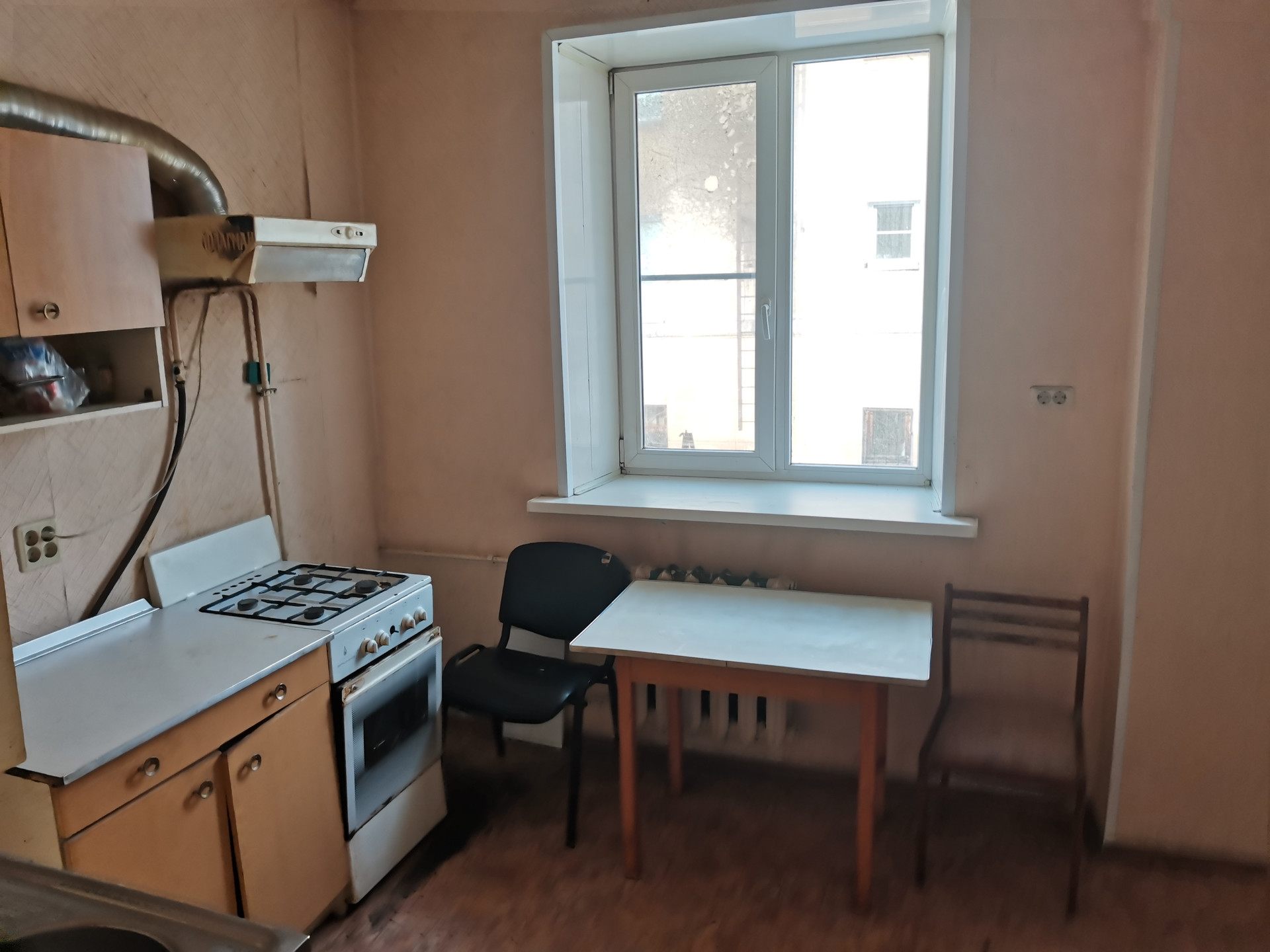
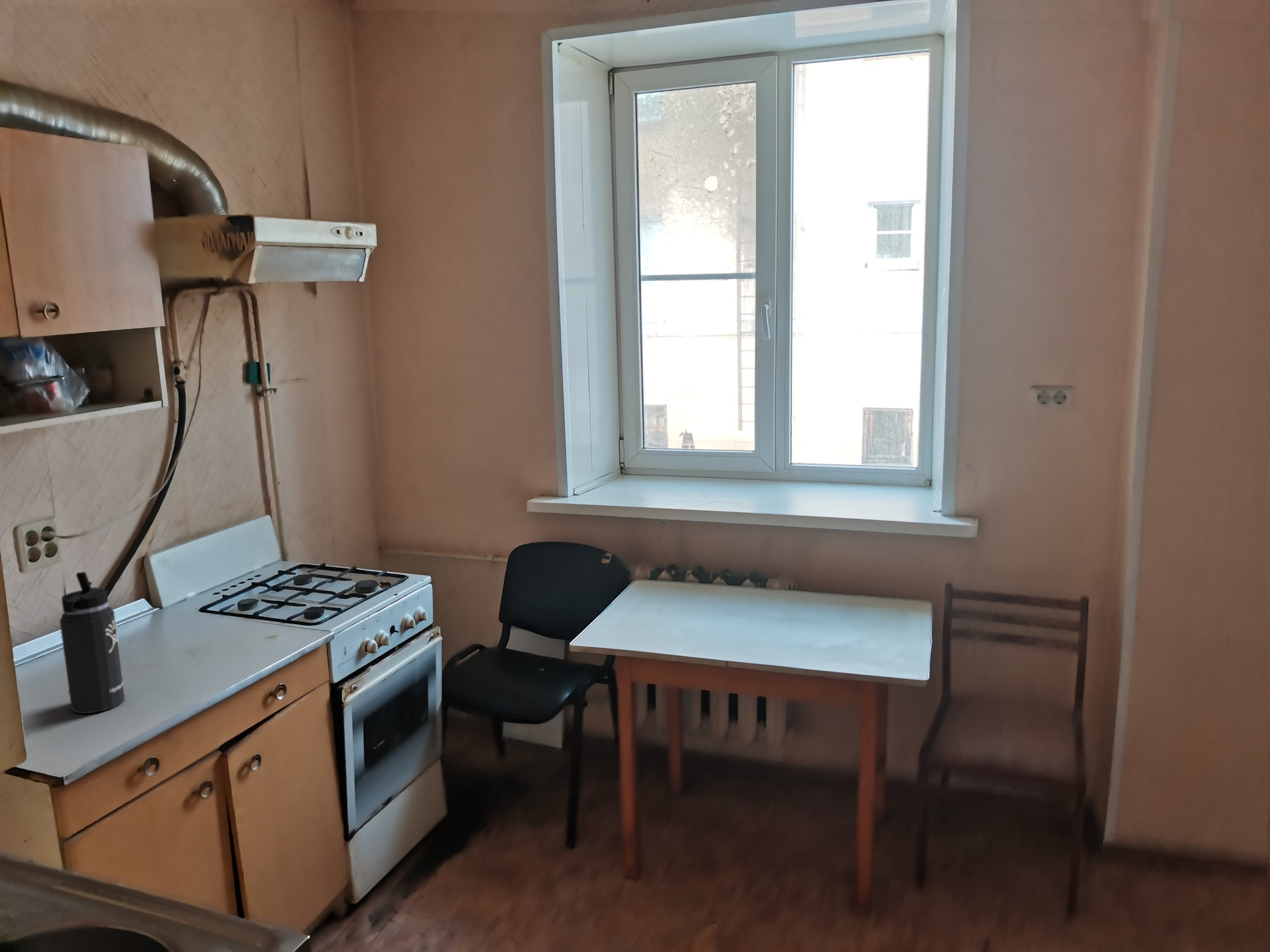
+ thermos bottle (87, 640)
